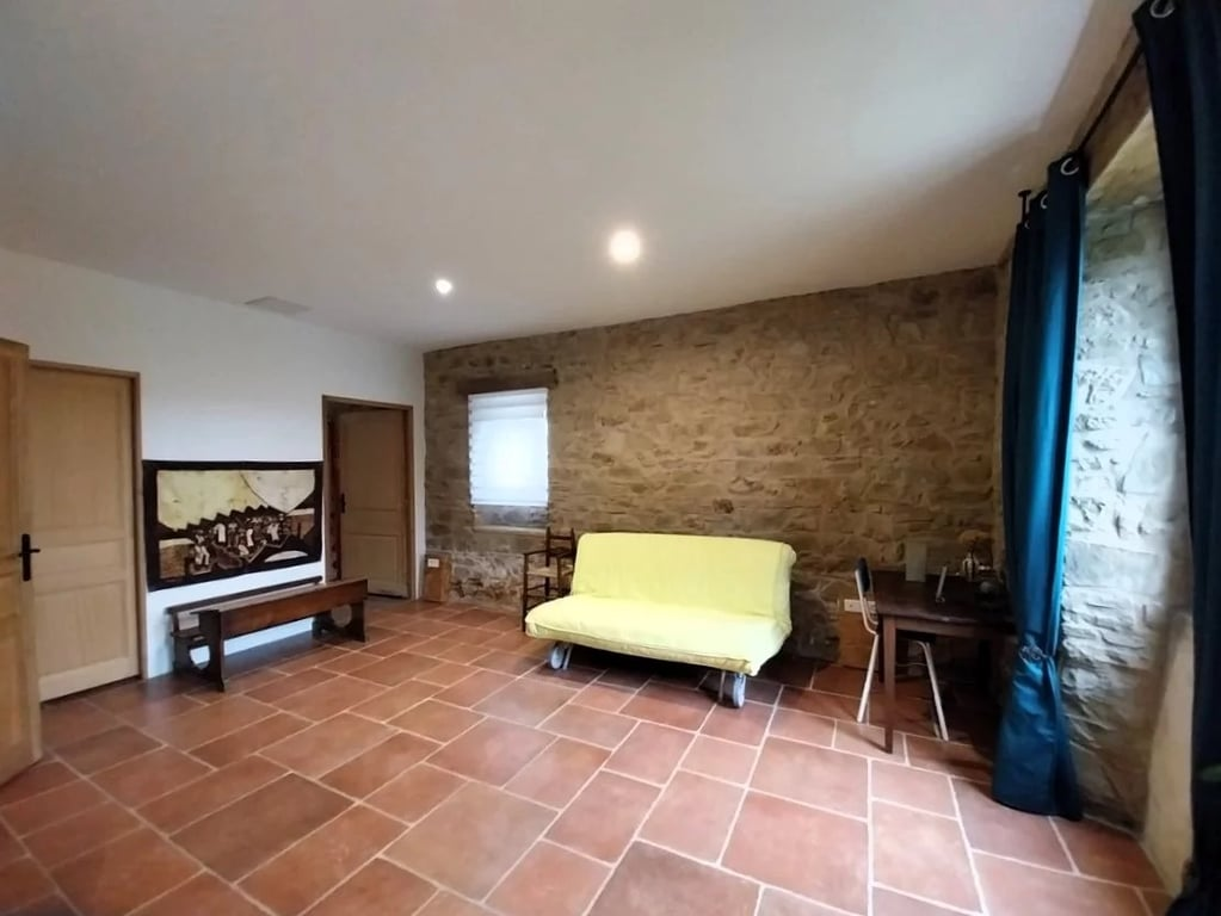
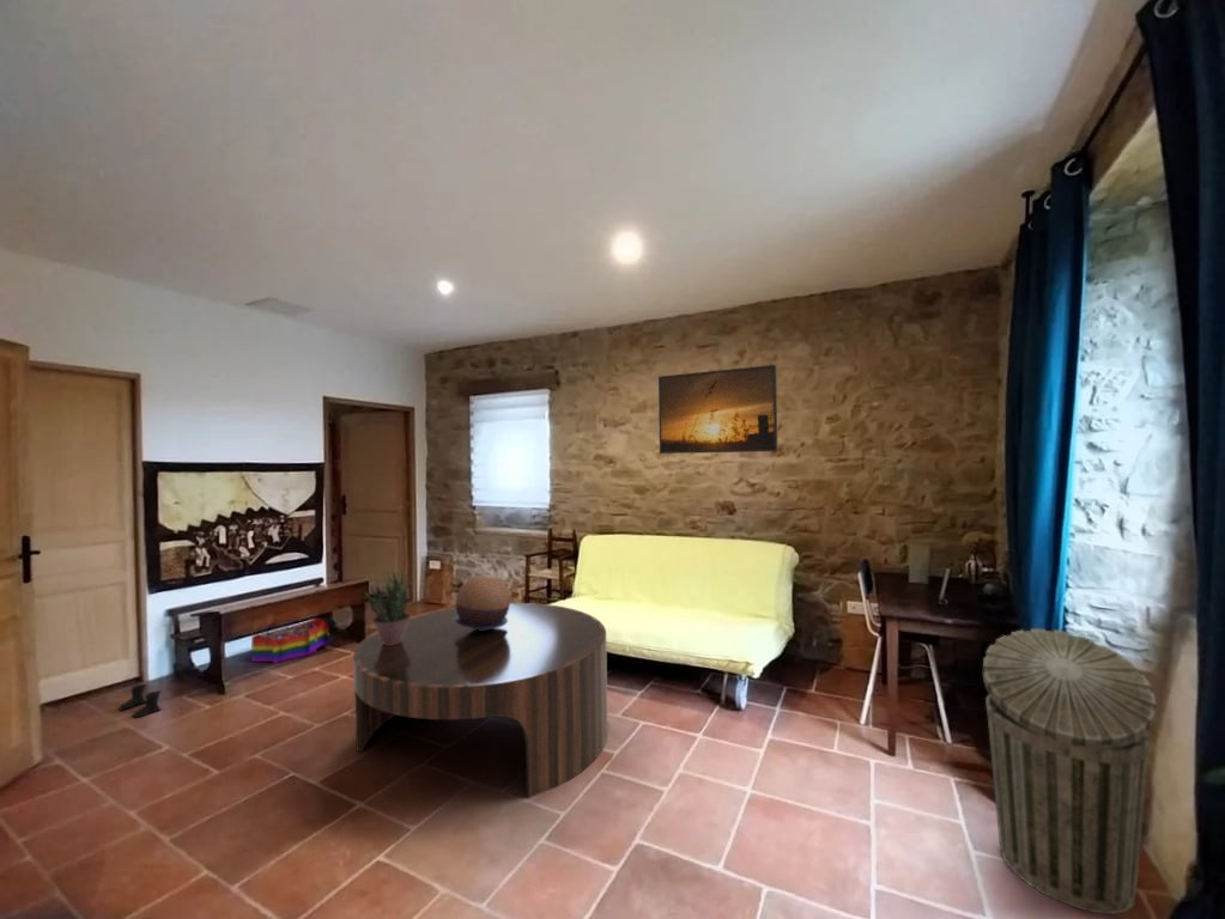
+ trash can (1062, 757)
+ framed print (714, 412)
+ coffee table (486, 683)
+ potted plant (388, 604)
+ decorative bowl (481, 601)
+ boots (140, 699)
+ storage bin (289, 638)
